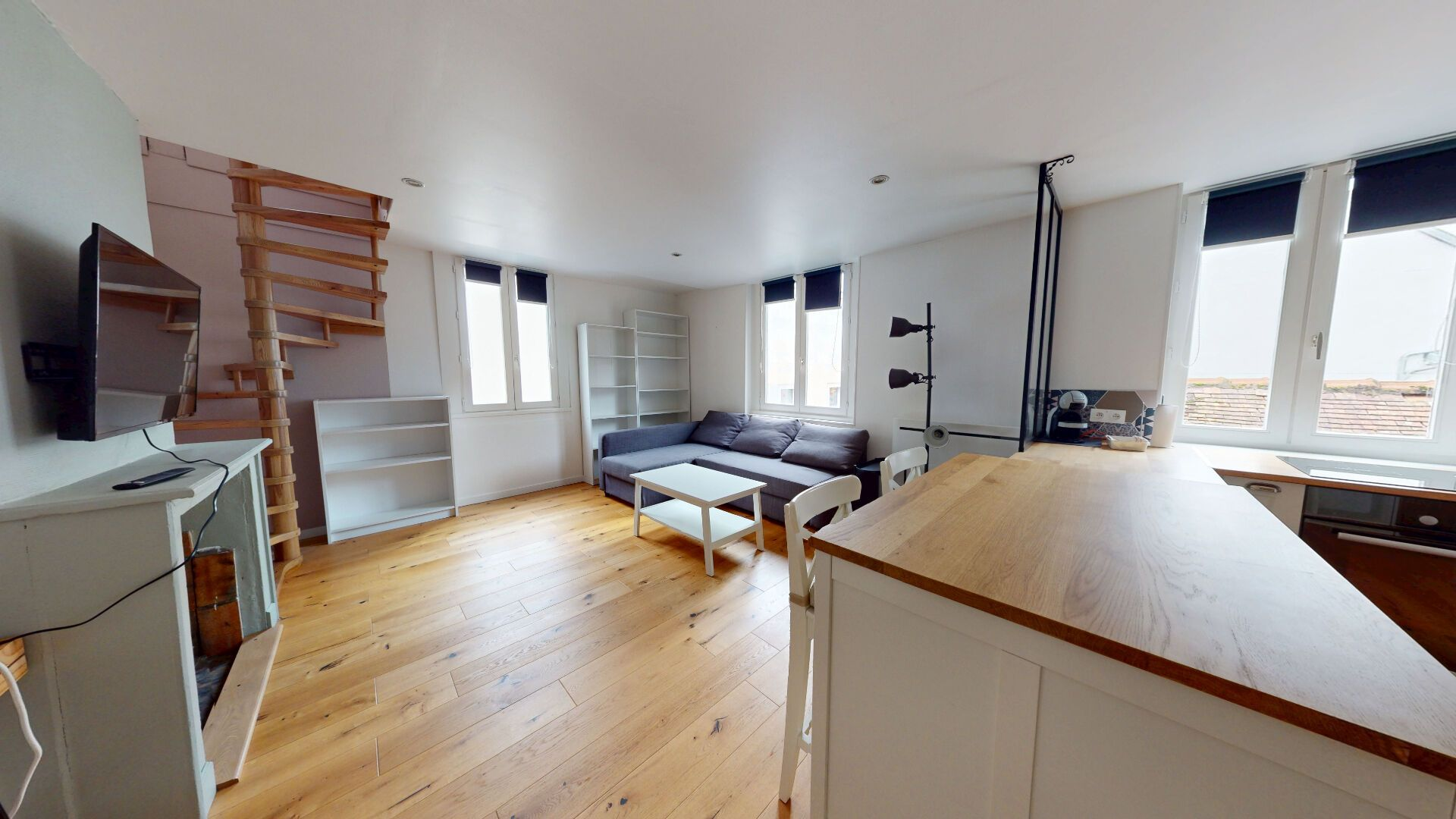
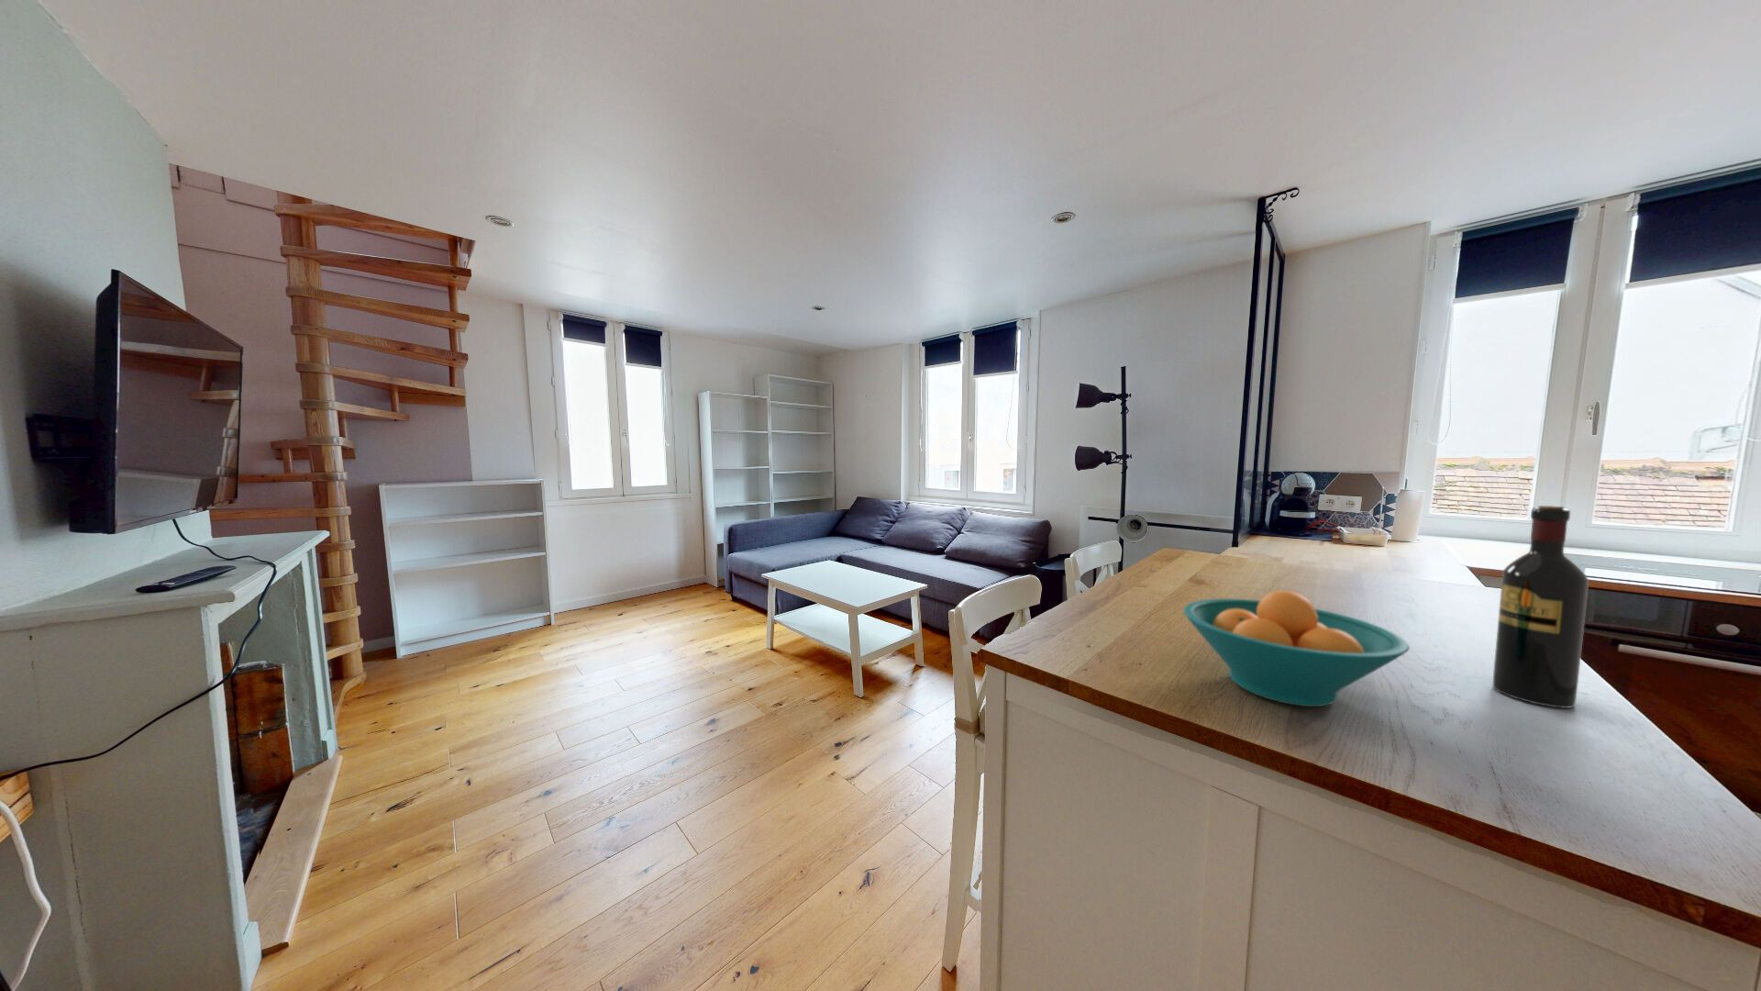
+ fruit bowl (1282, 640)
+ wine bottle (1541, 601)
